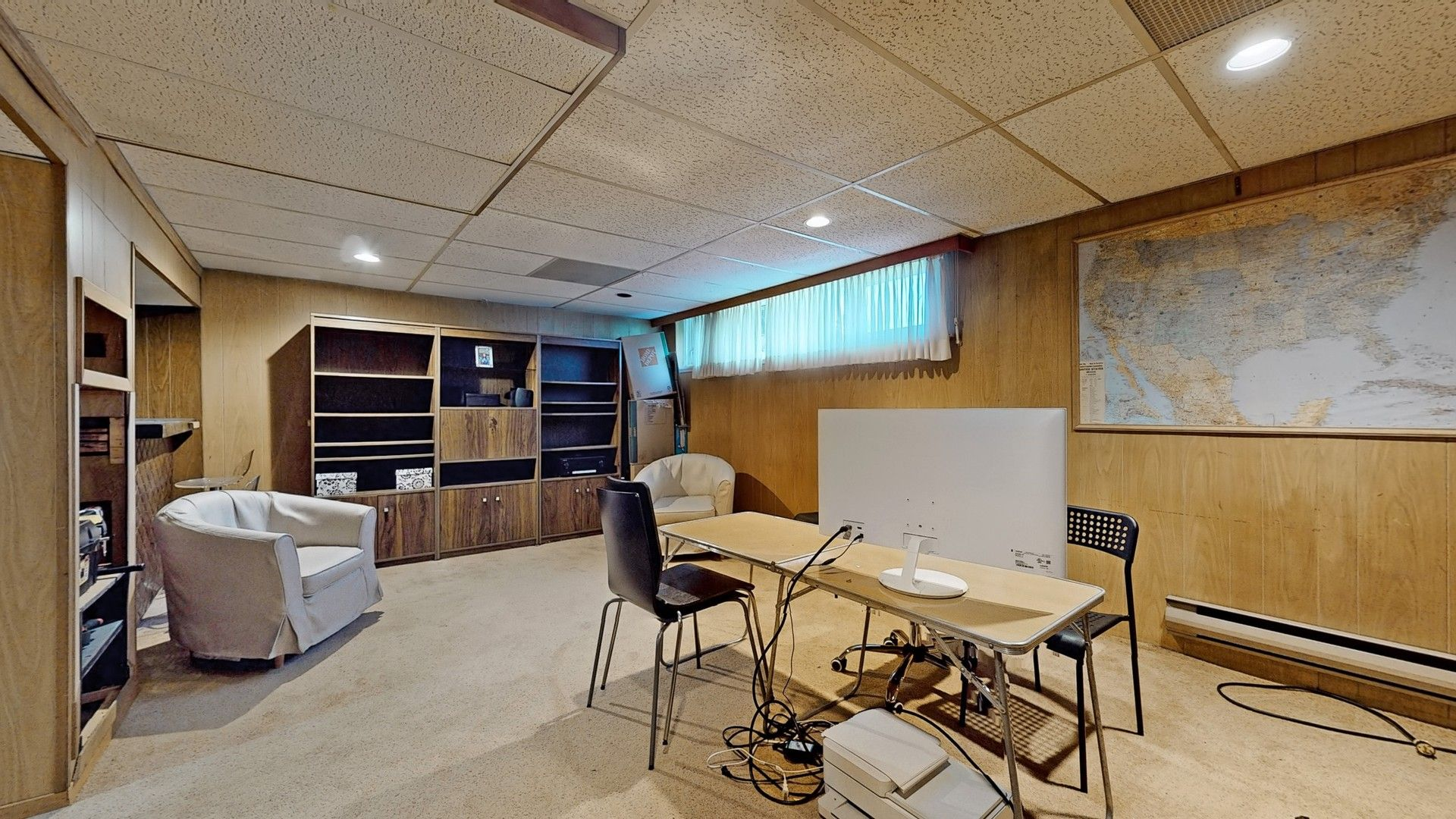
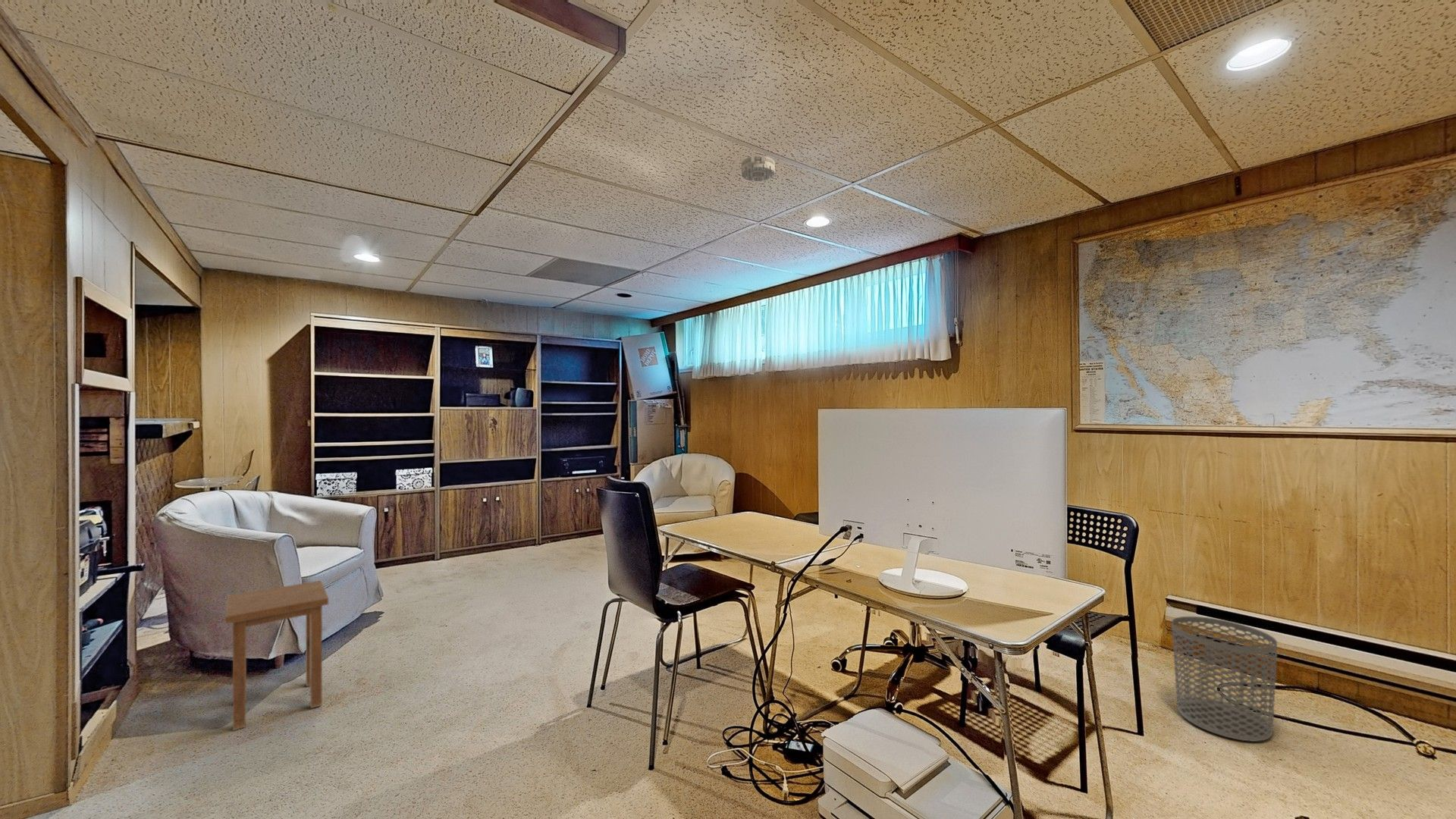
+ waste bin (1222, 676)
+ stool (306, 650)
+ smoke detector (758, 168)
